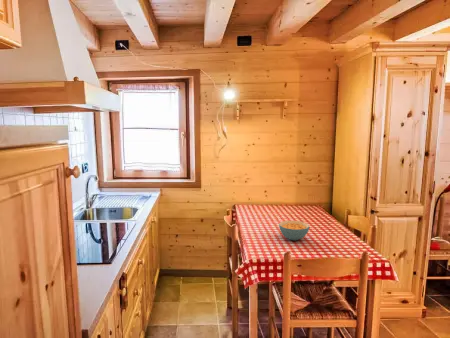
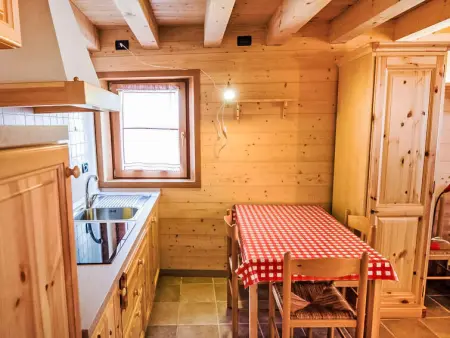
- cereal bowl (293, 231)
